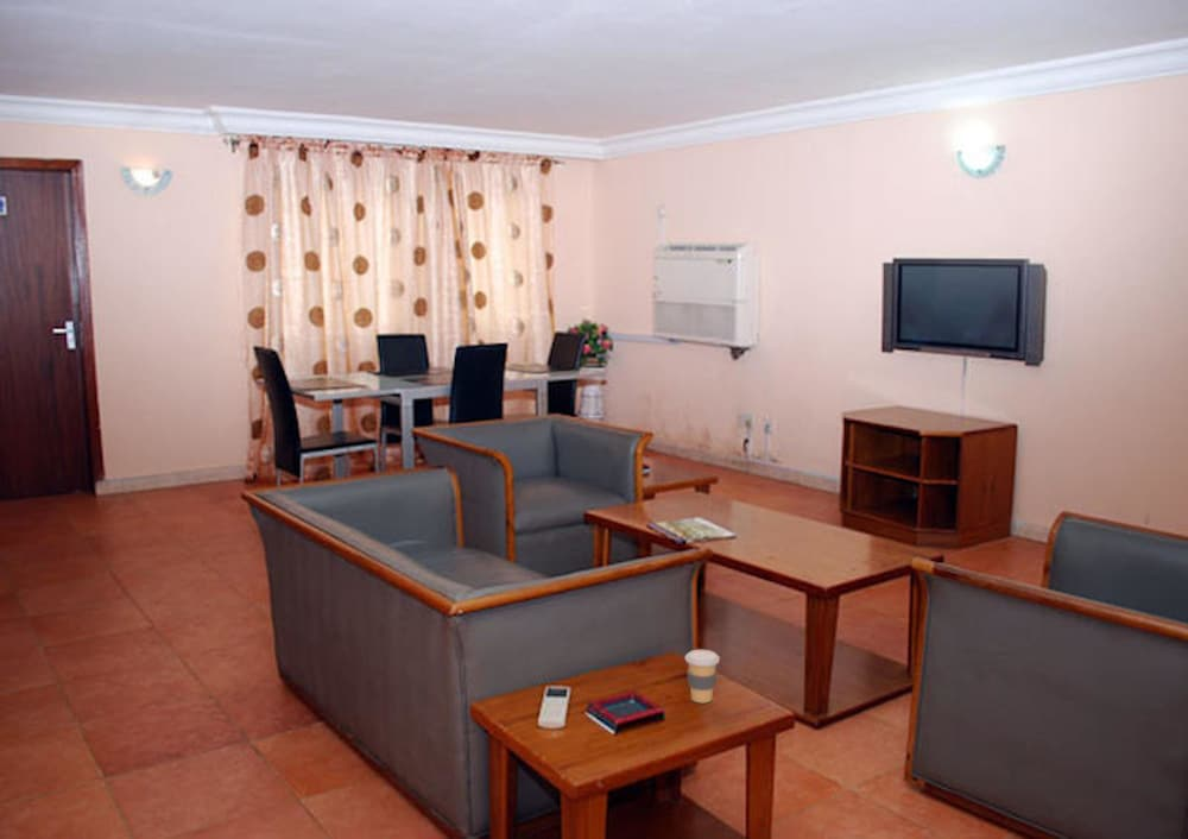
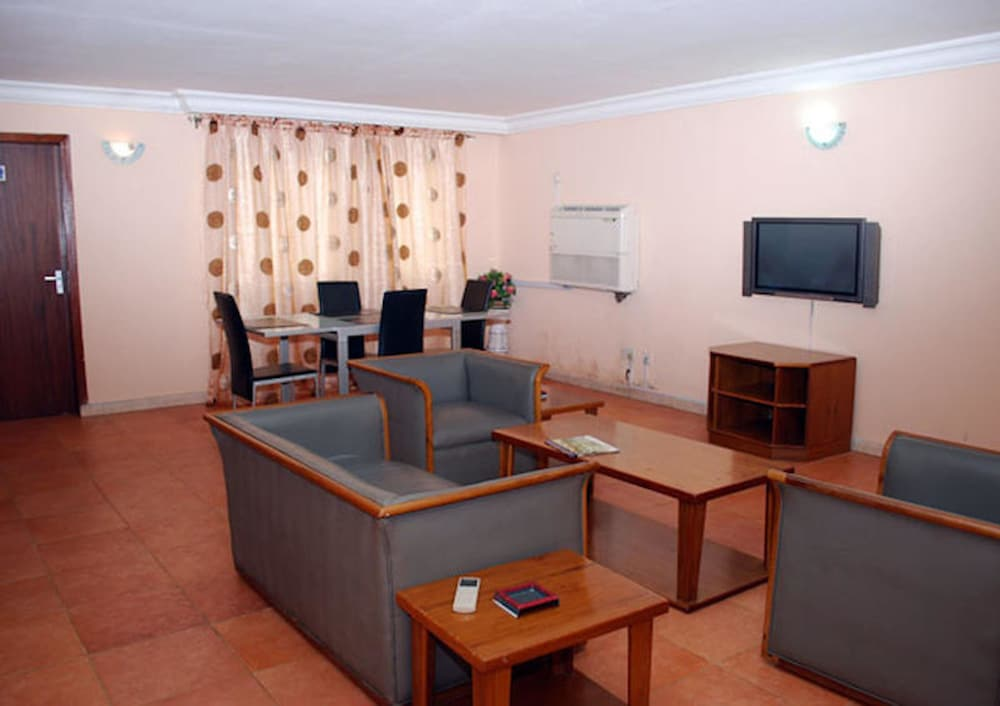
- coffee cup (701, 676)
